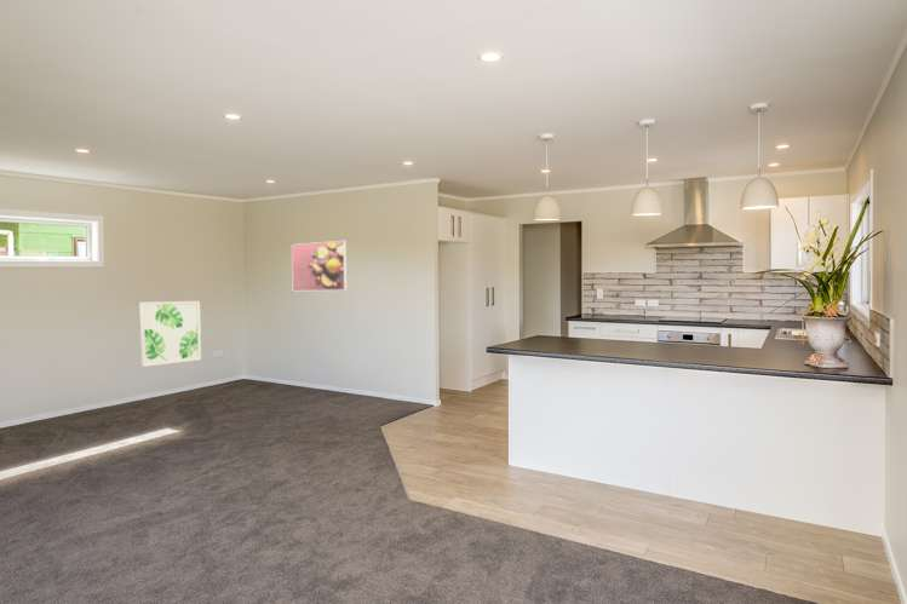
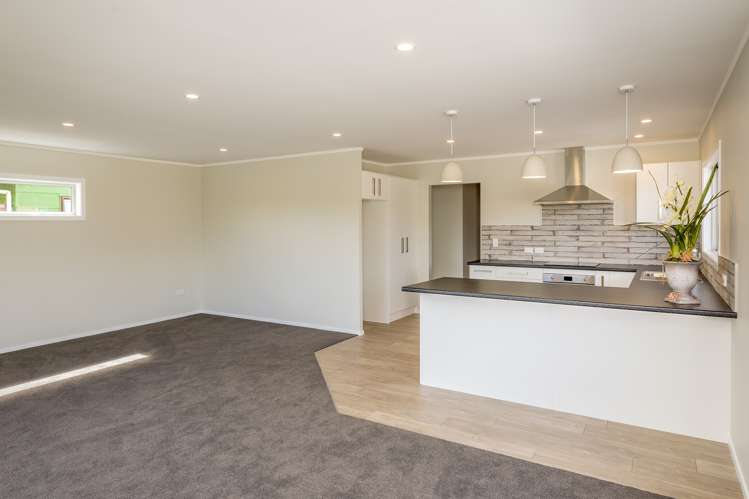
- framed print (317, 266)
- wall art (171, 332)
